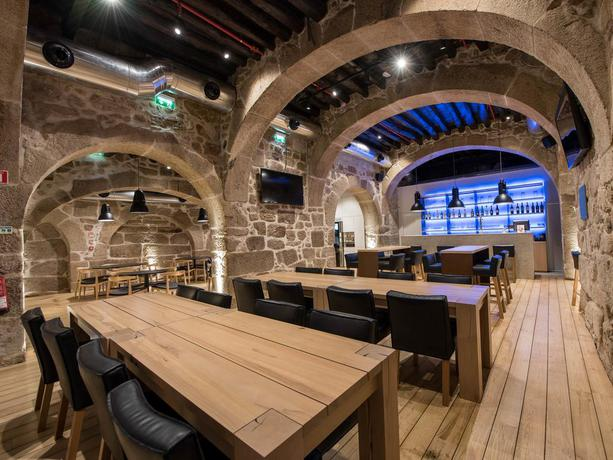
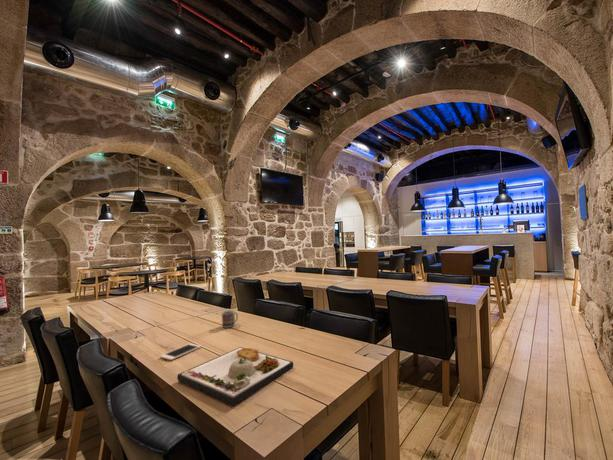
+ cup (230, 318)
+ cell phone (181, 351)
+ dinner plate (237, 364)
